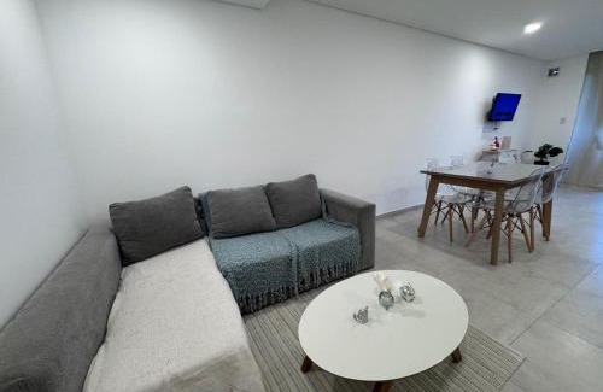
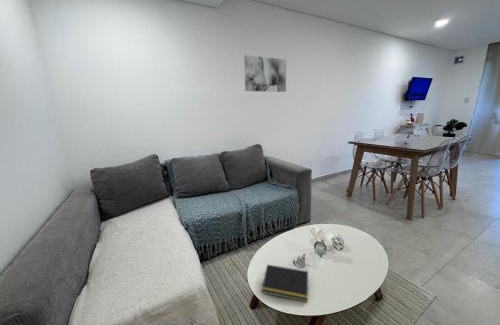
+ notepad (285, 281)
+ wall art (266, 74)
